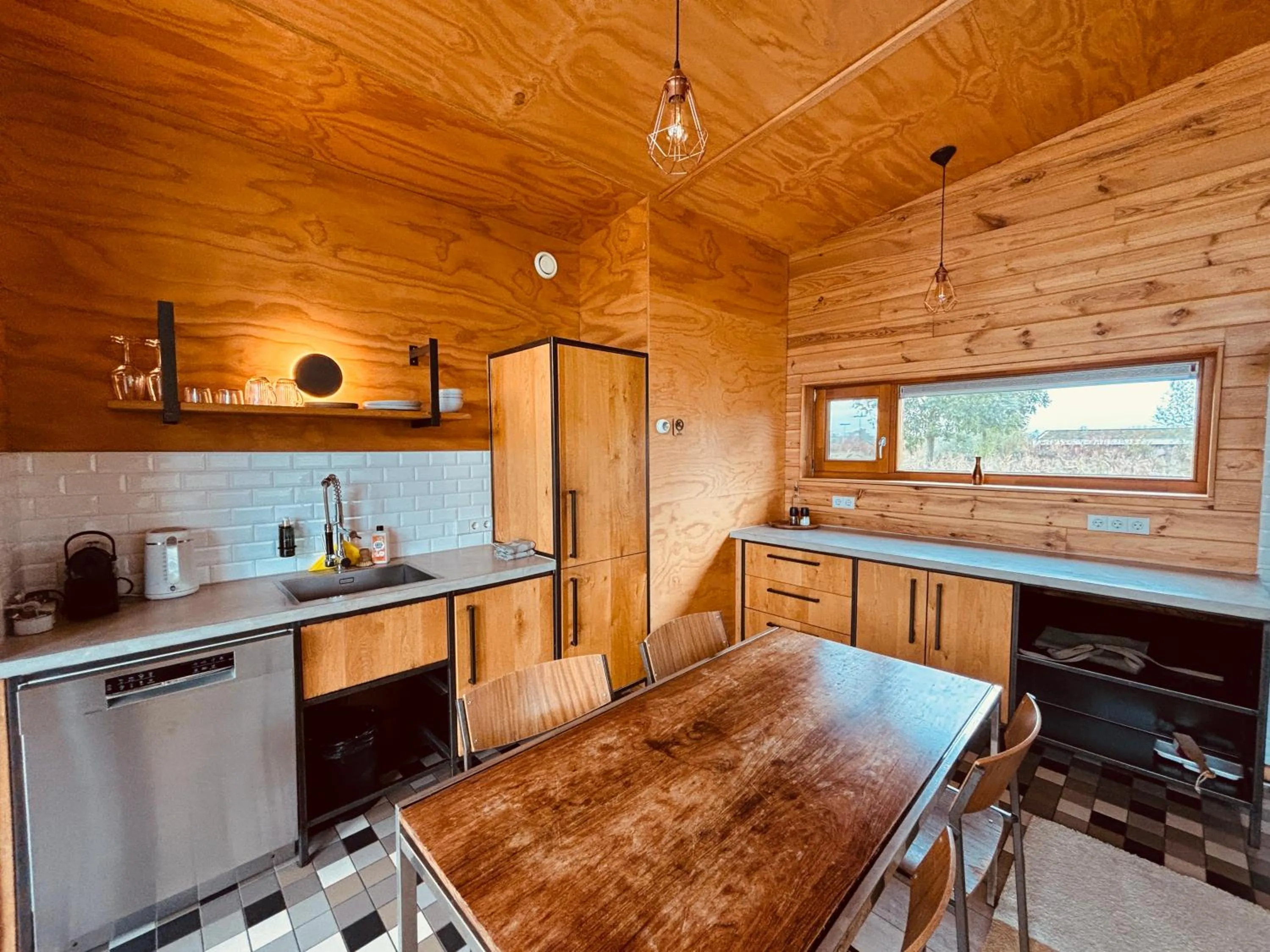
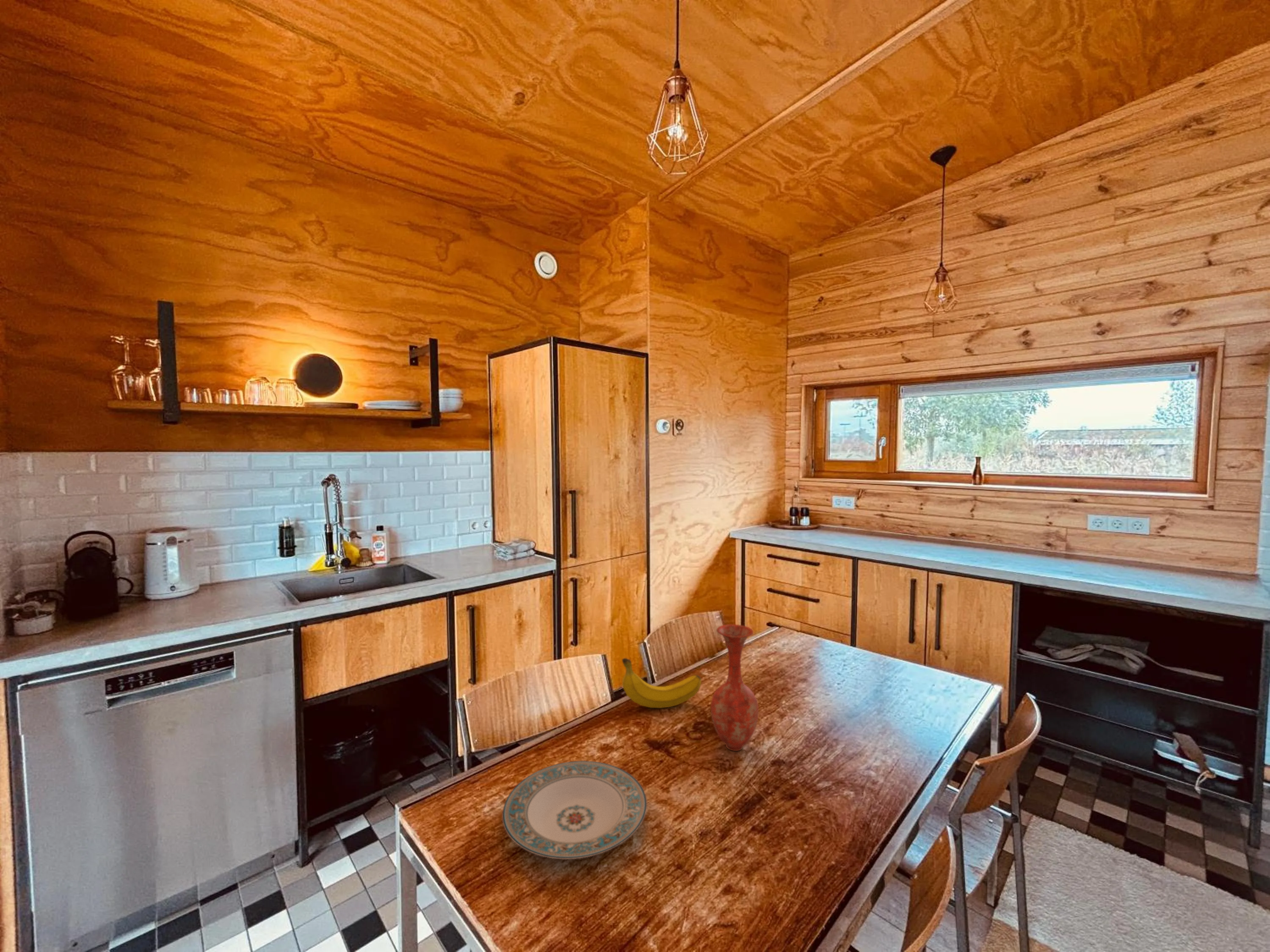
+ plate (576, 811)
+ vase (734, 688)
+ fruit (662, 686)
